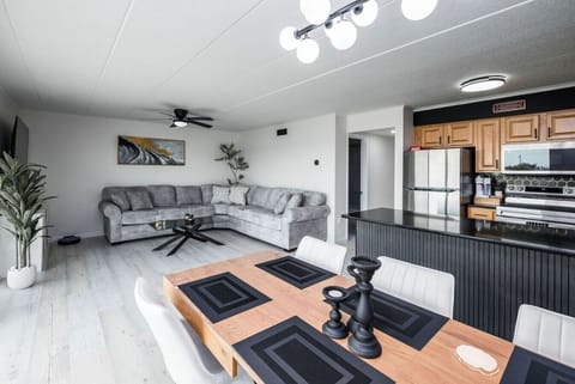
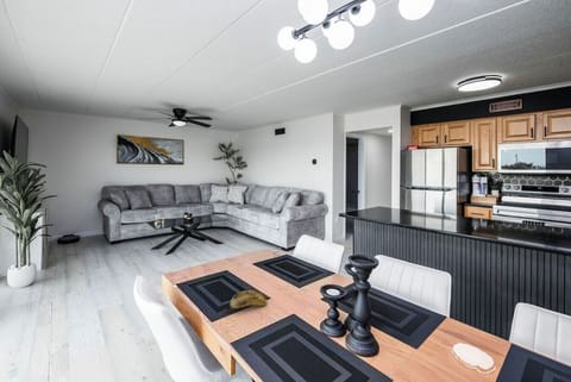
+ banana (246, 300)
